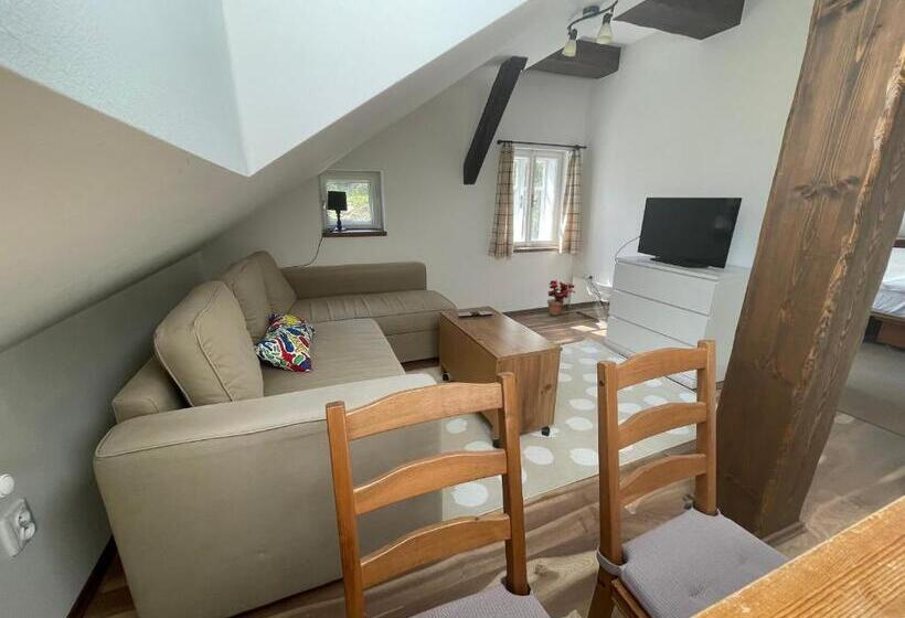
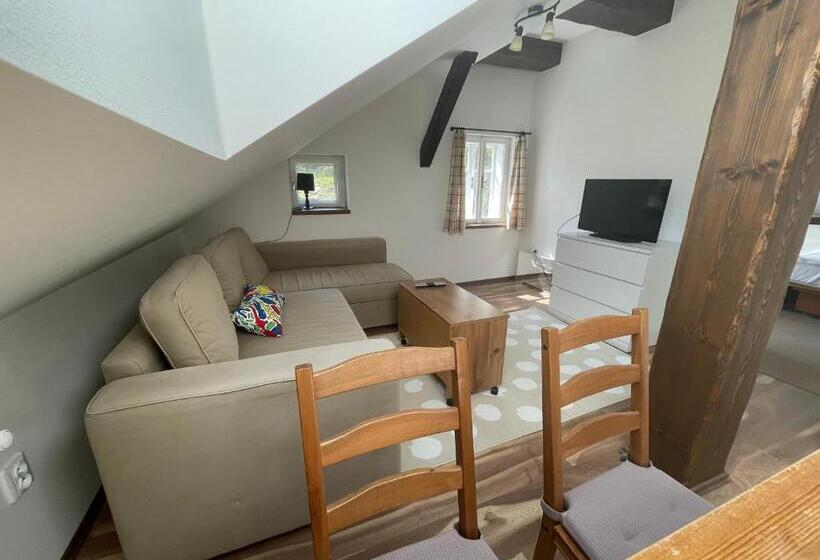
- potted plant (558, 297)
